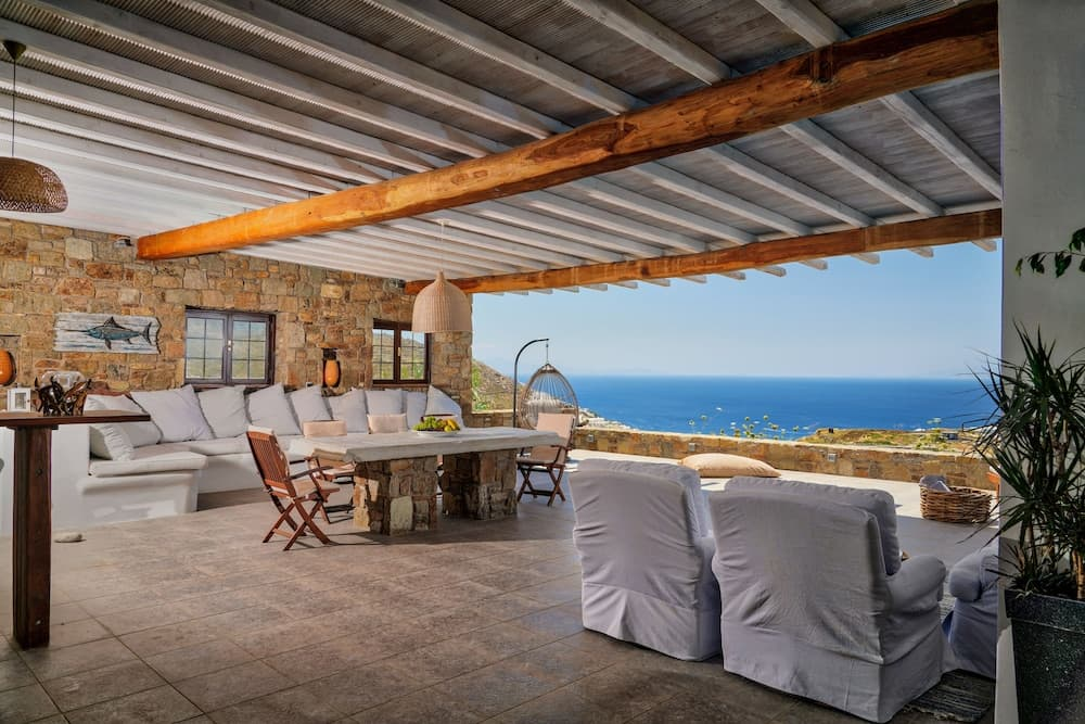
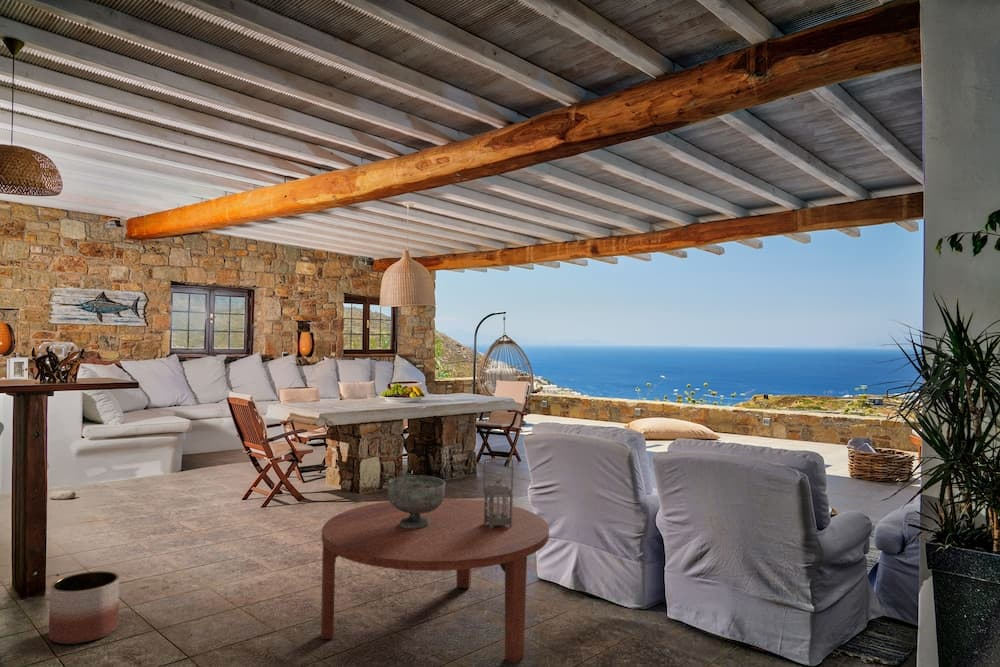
+ lantern (498, 490)
+ coffee table (436, 570)
+ planter (85, 606)
+ decorative bowl (416, 501)
